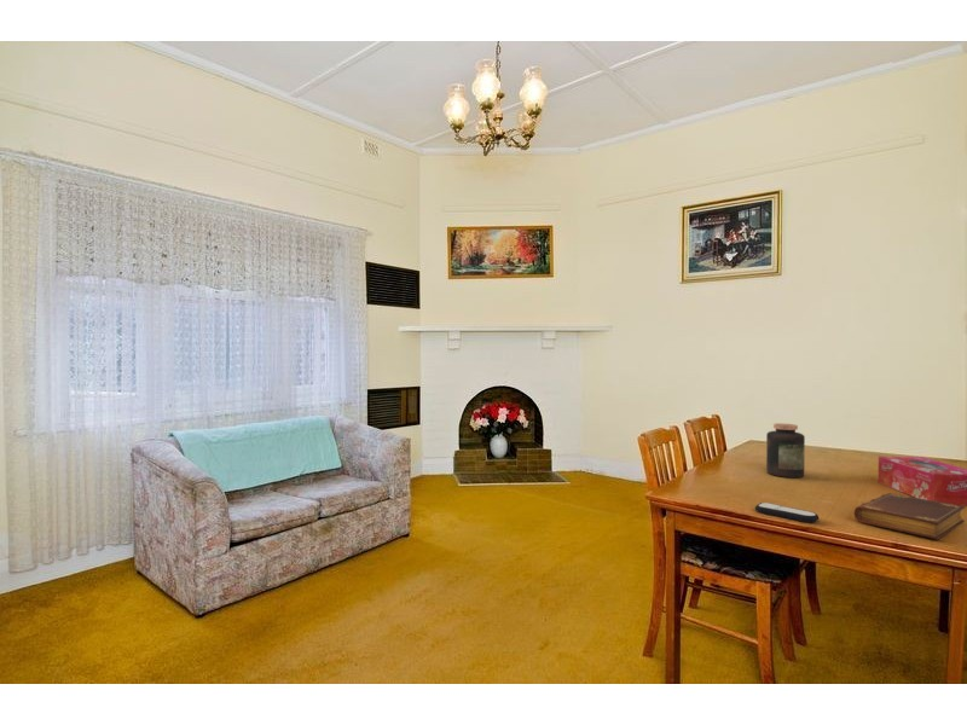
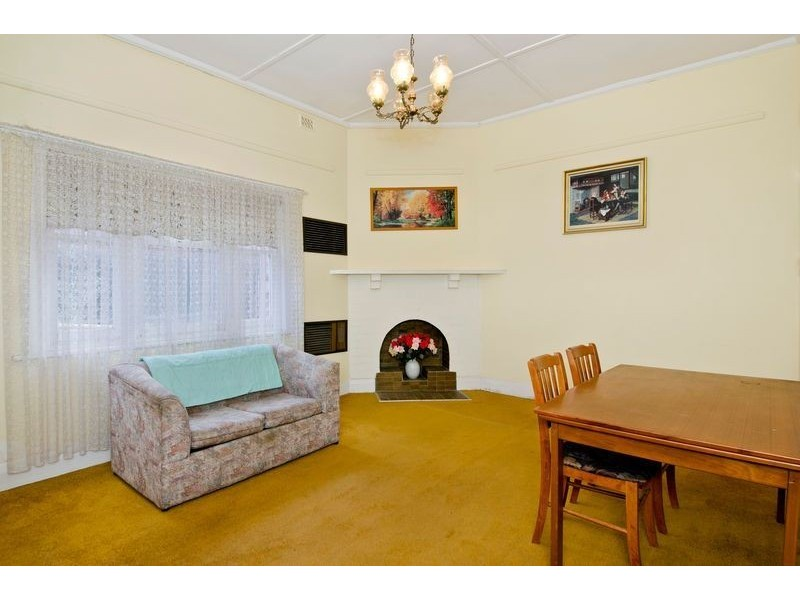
- remote control (786, 511)
- book (908, 514)
- tissue box (927, 478)
- jar (784, 448)
